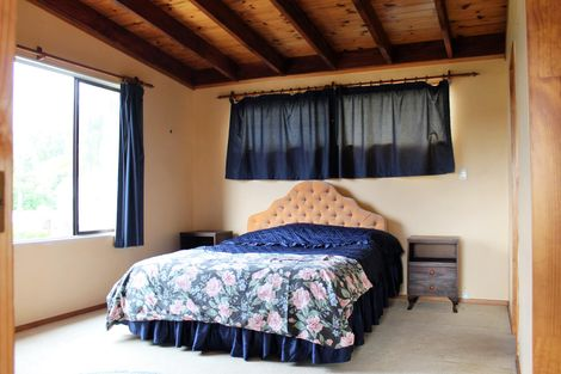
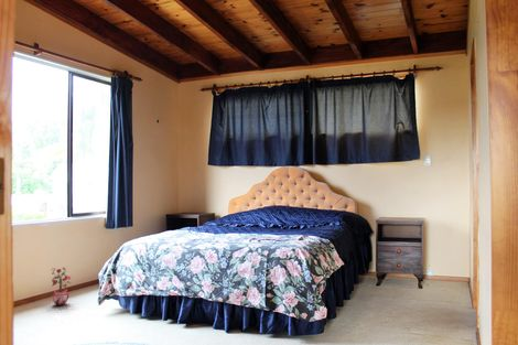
+ potted plant (61, 284)
